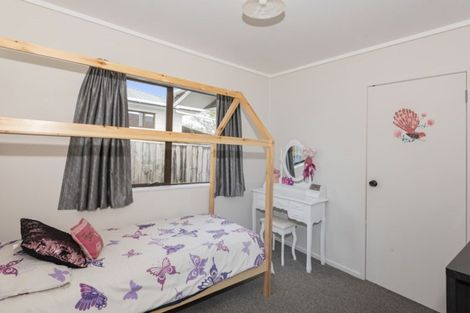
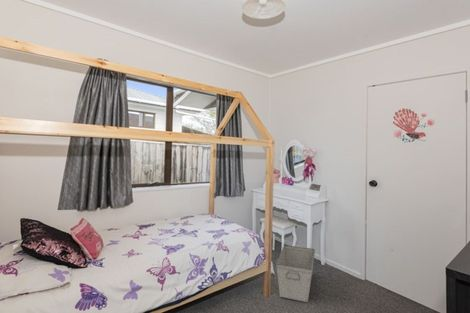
+ storage bin (296, 270)
